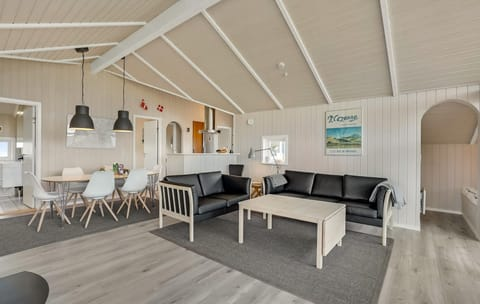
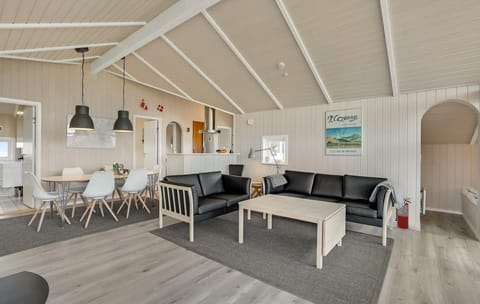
+ fire extinguisher (403, 212)
